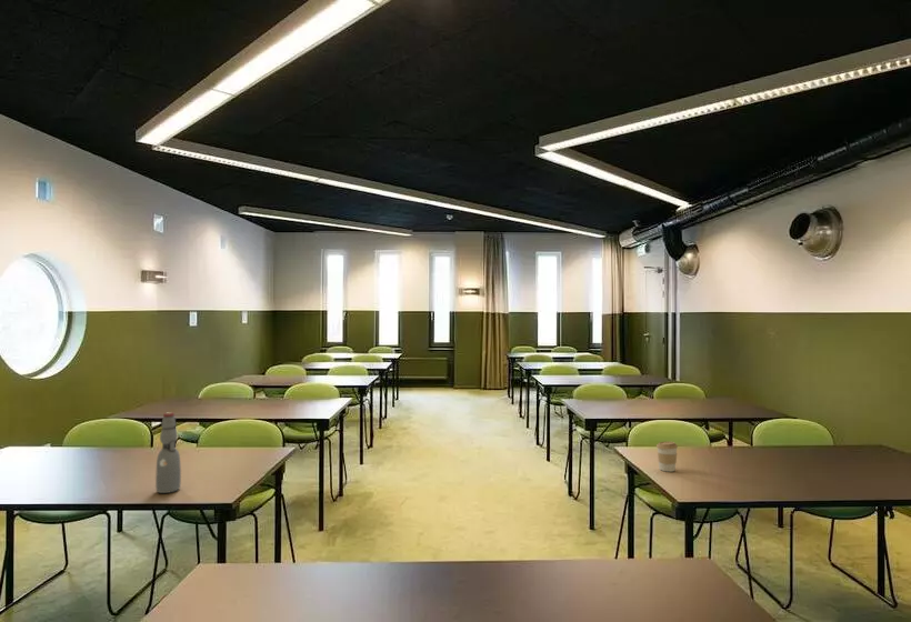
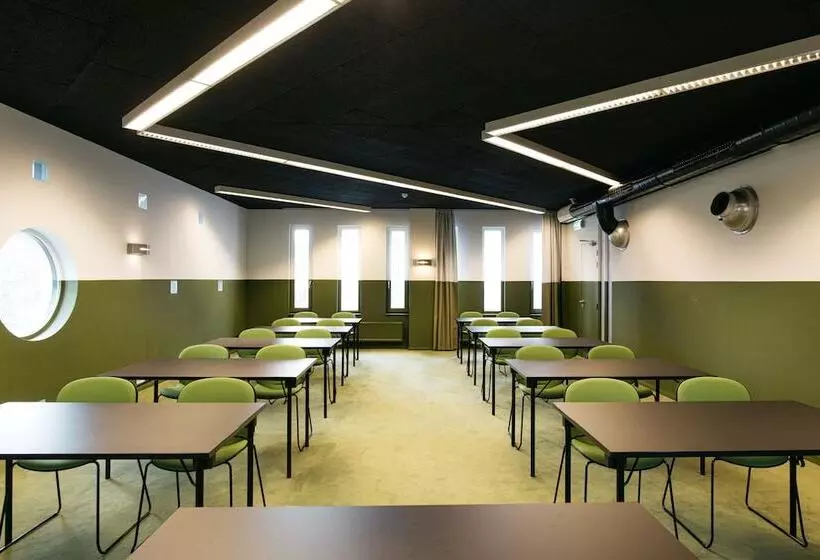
- coffee cup (667, 455)
- bottle (168, 451)
